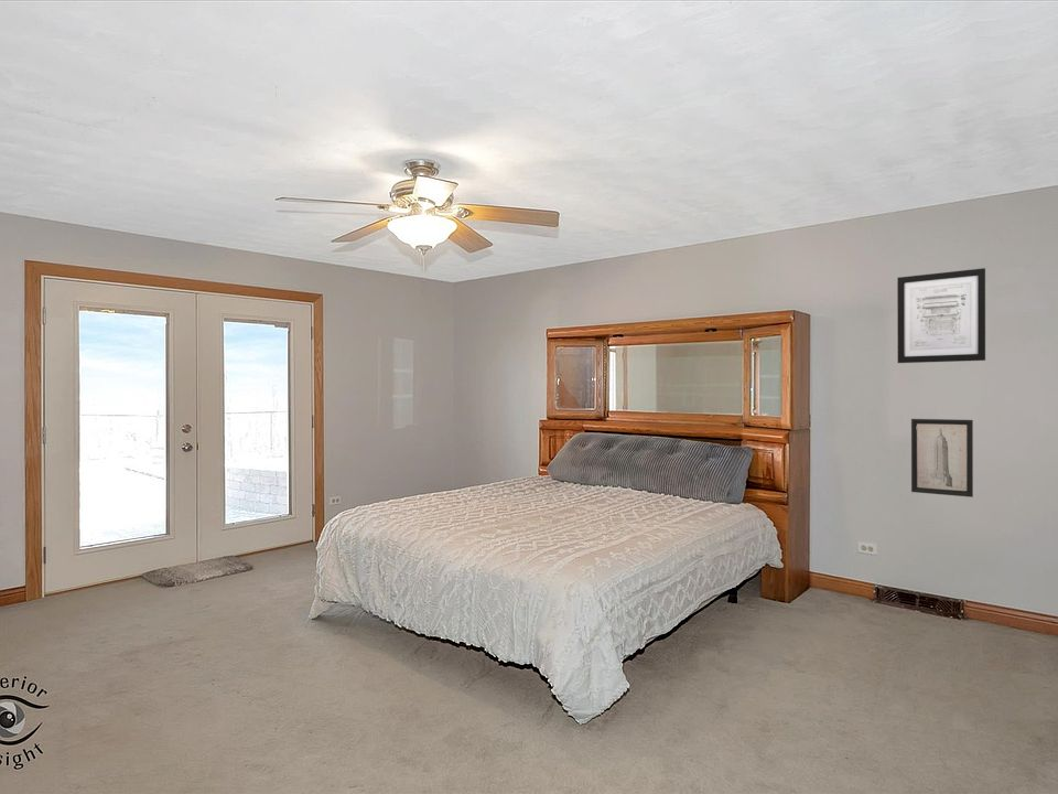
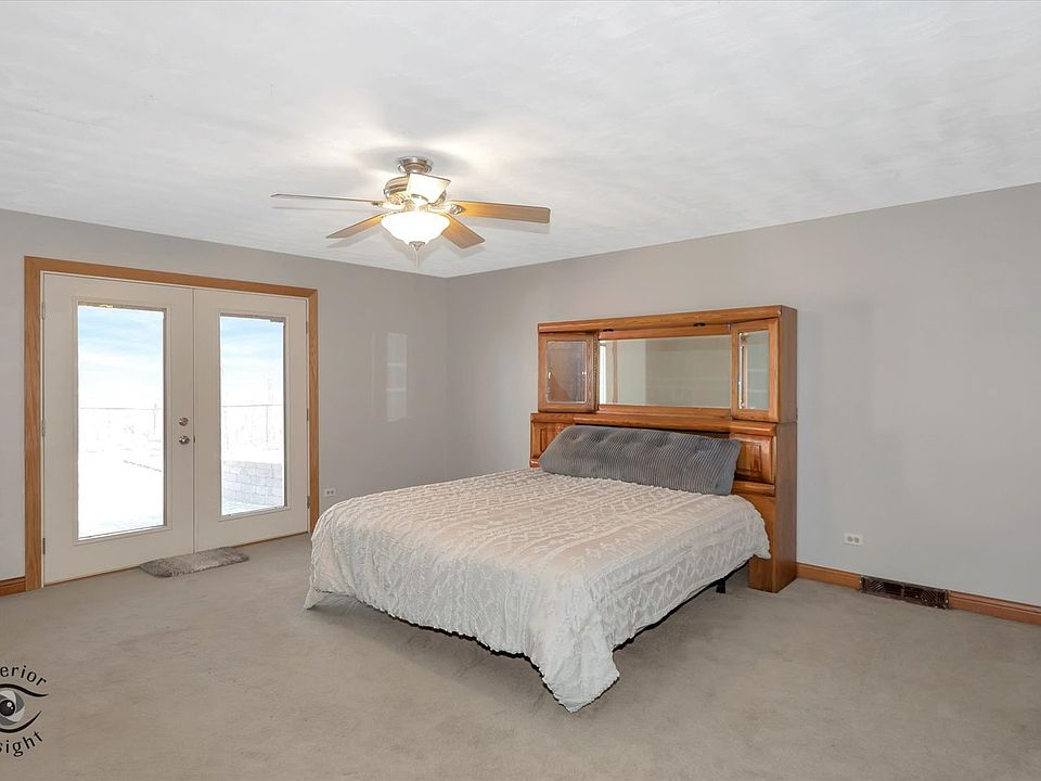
- wall art (941, 457)
- wall art (939, 316)
